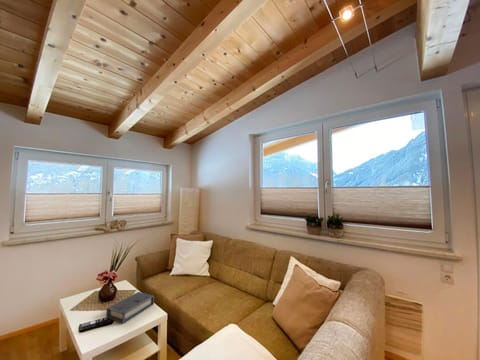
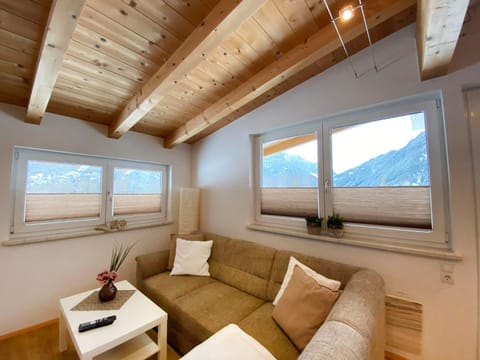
- book (131, 305)
